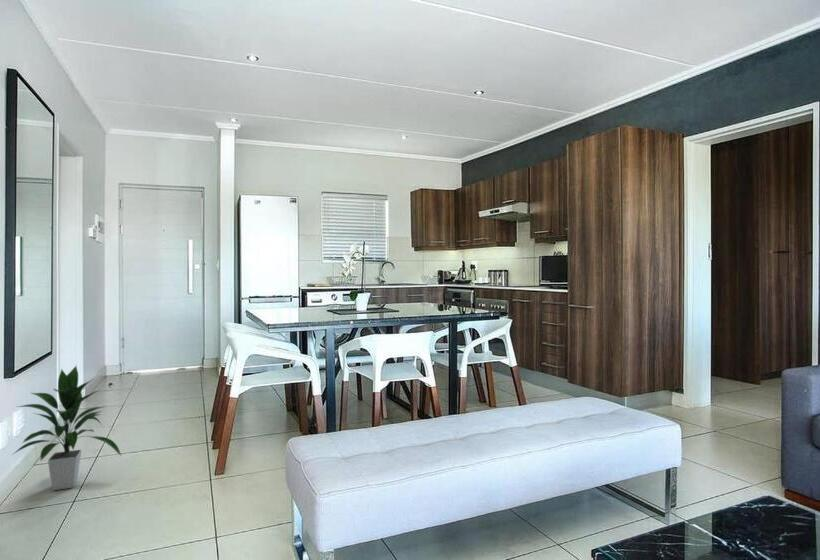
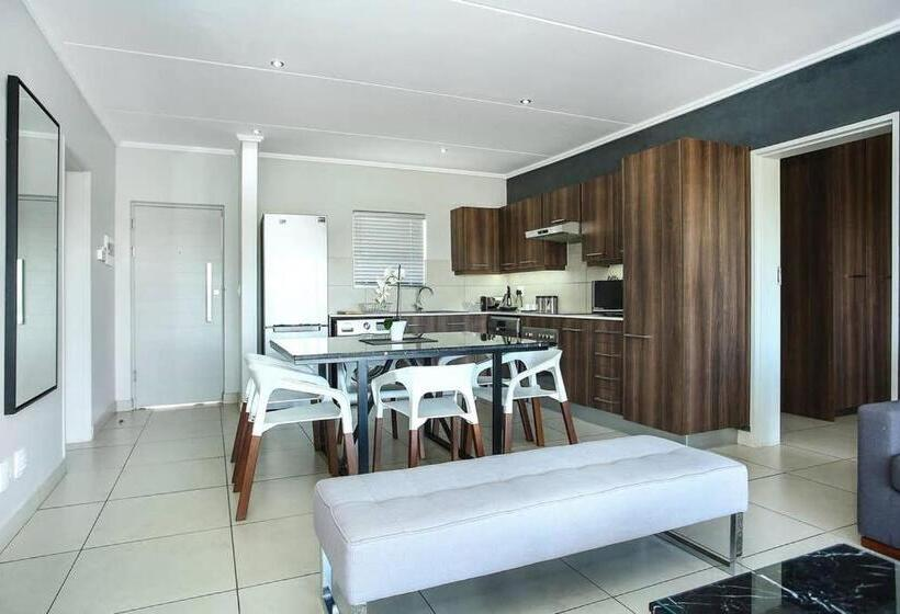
- indoor plant (68, 427)
